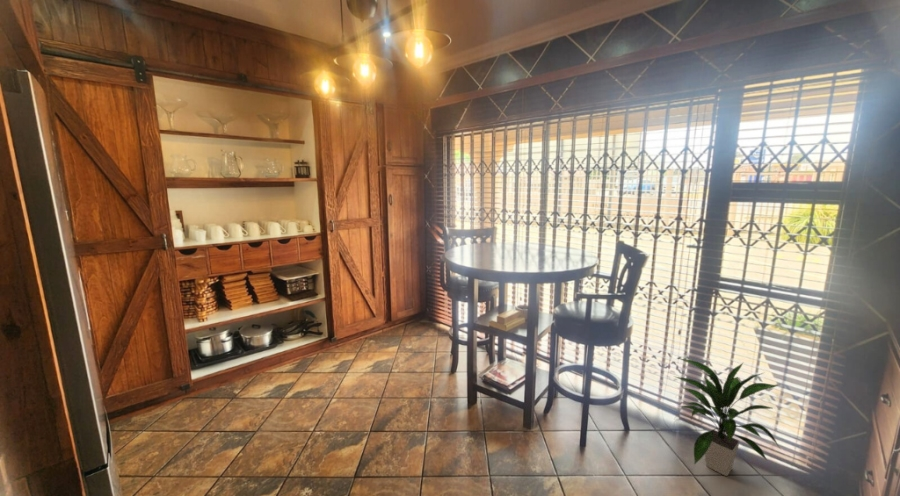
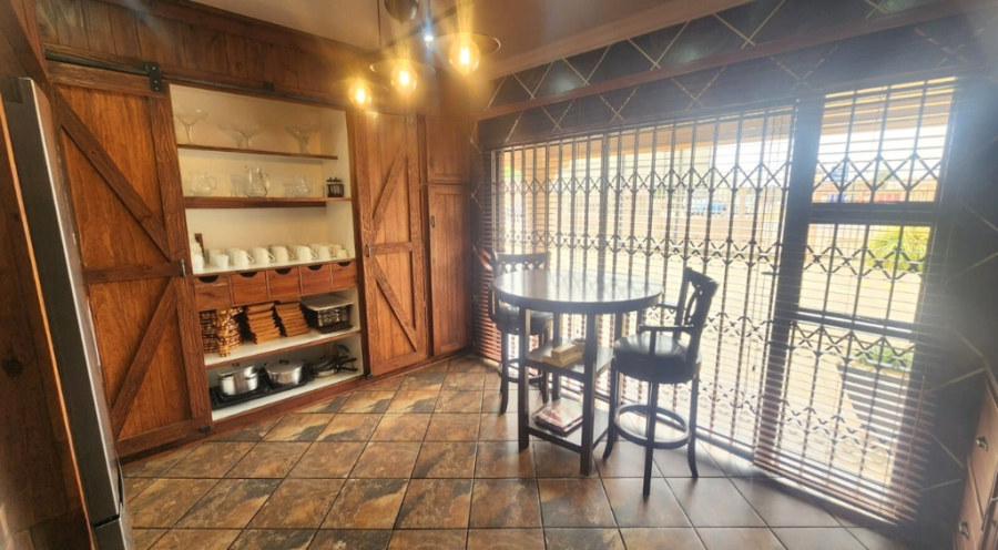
- indoor plant (720, 415)
